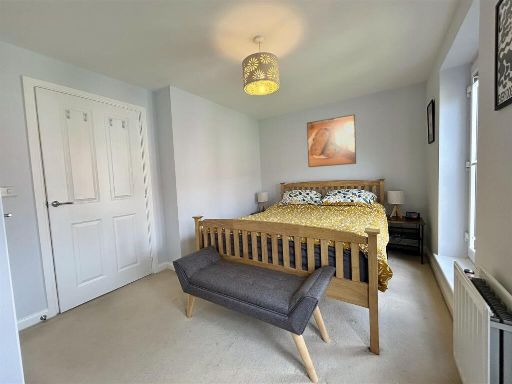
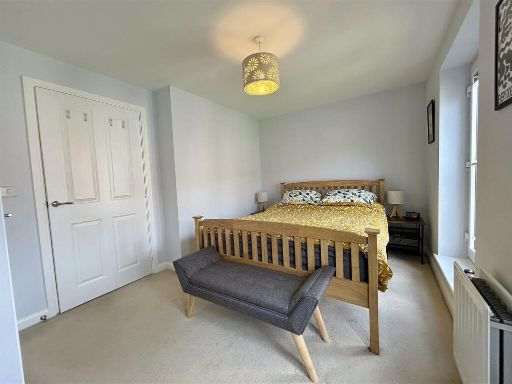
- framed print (330, 142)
